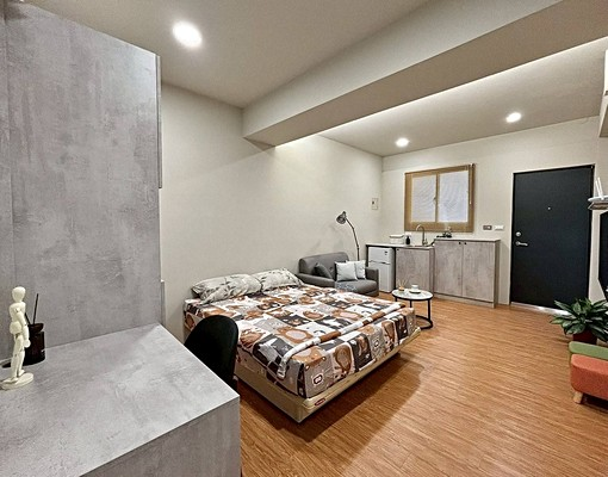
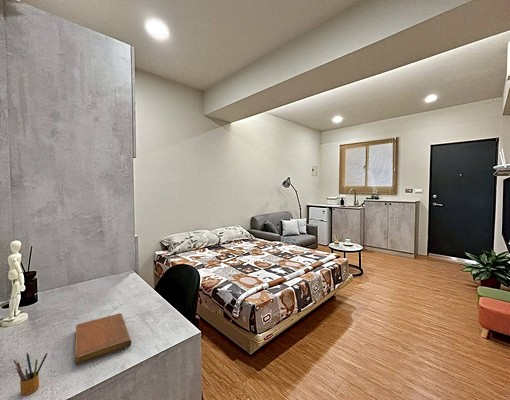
+ notebook (102, 334)
+ pencil box (30, 372)
